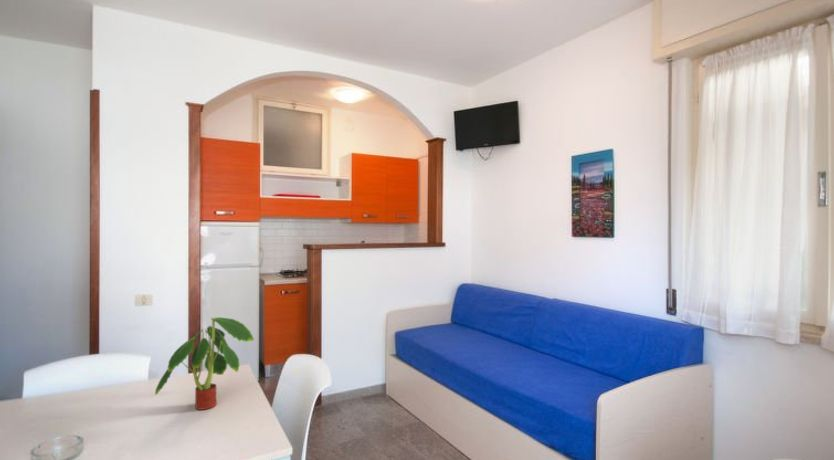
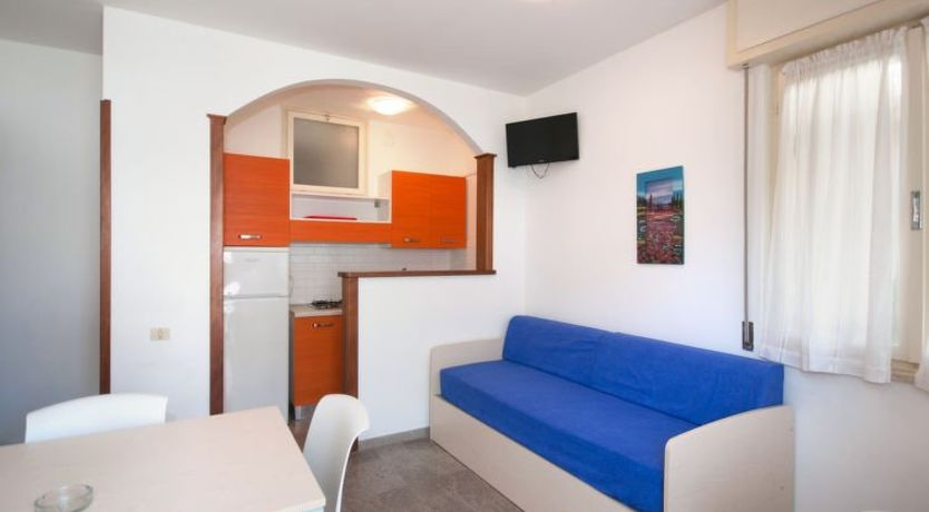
- plant (210, 358)
